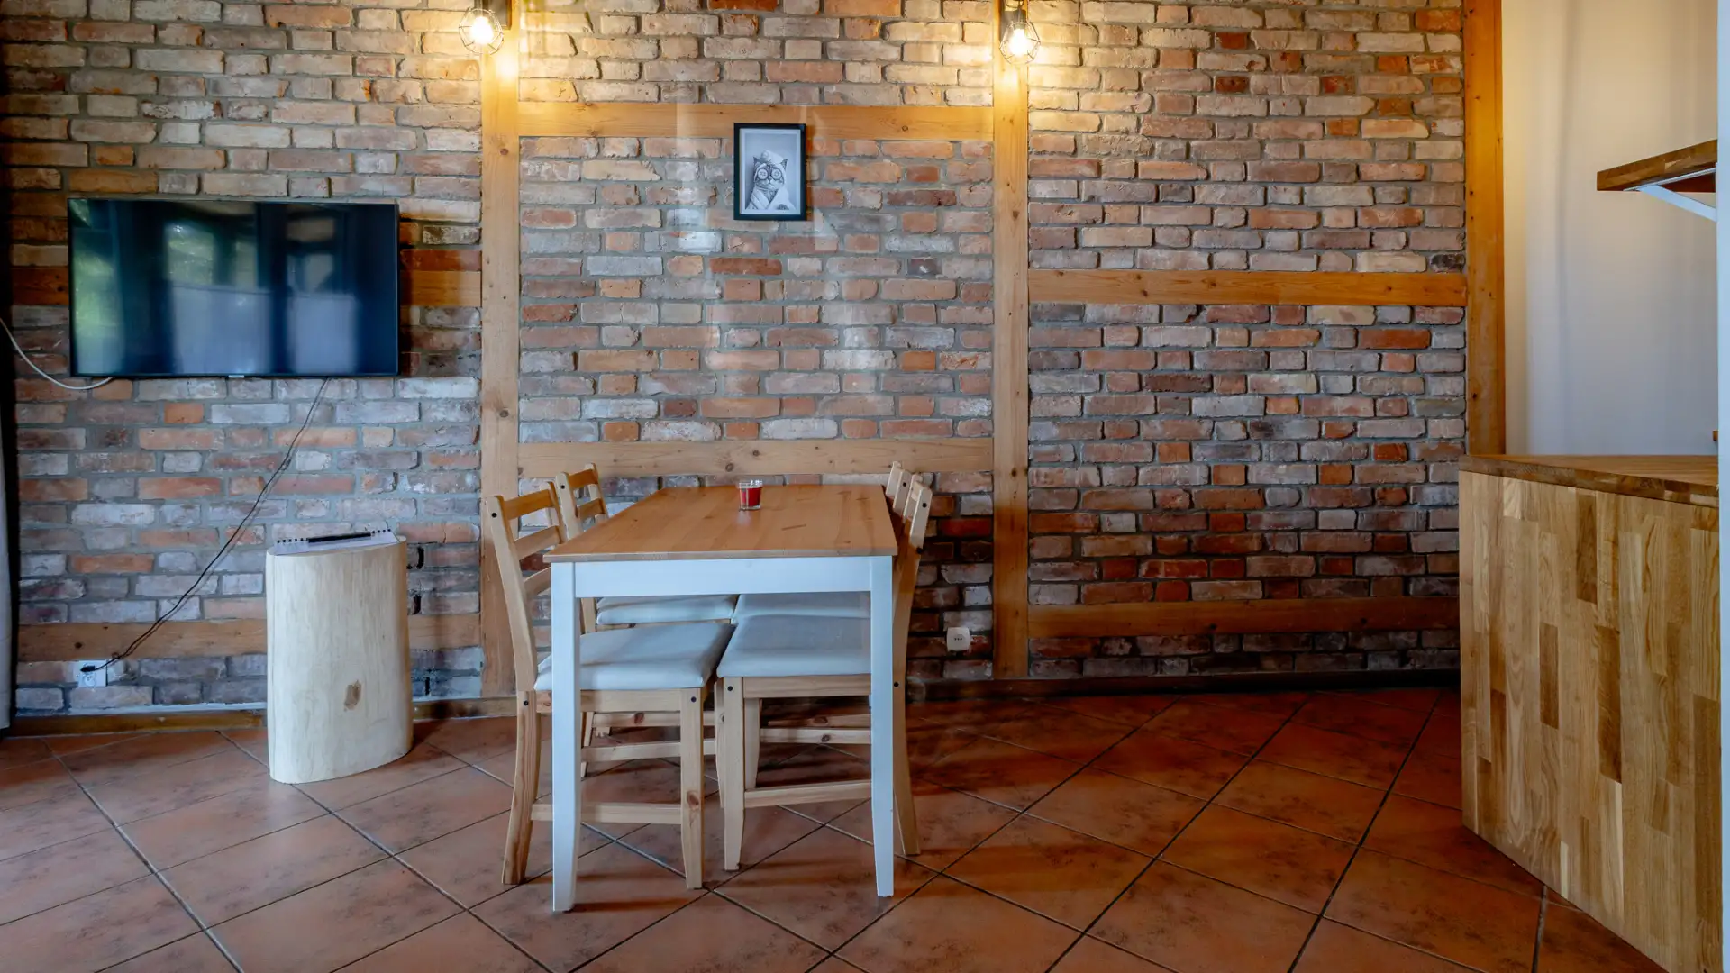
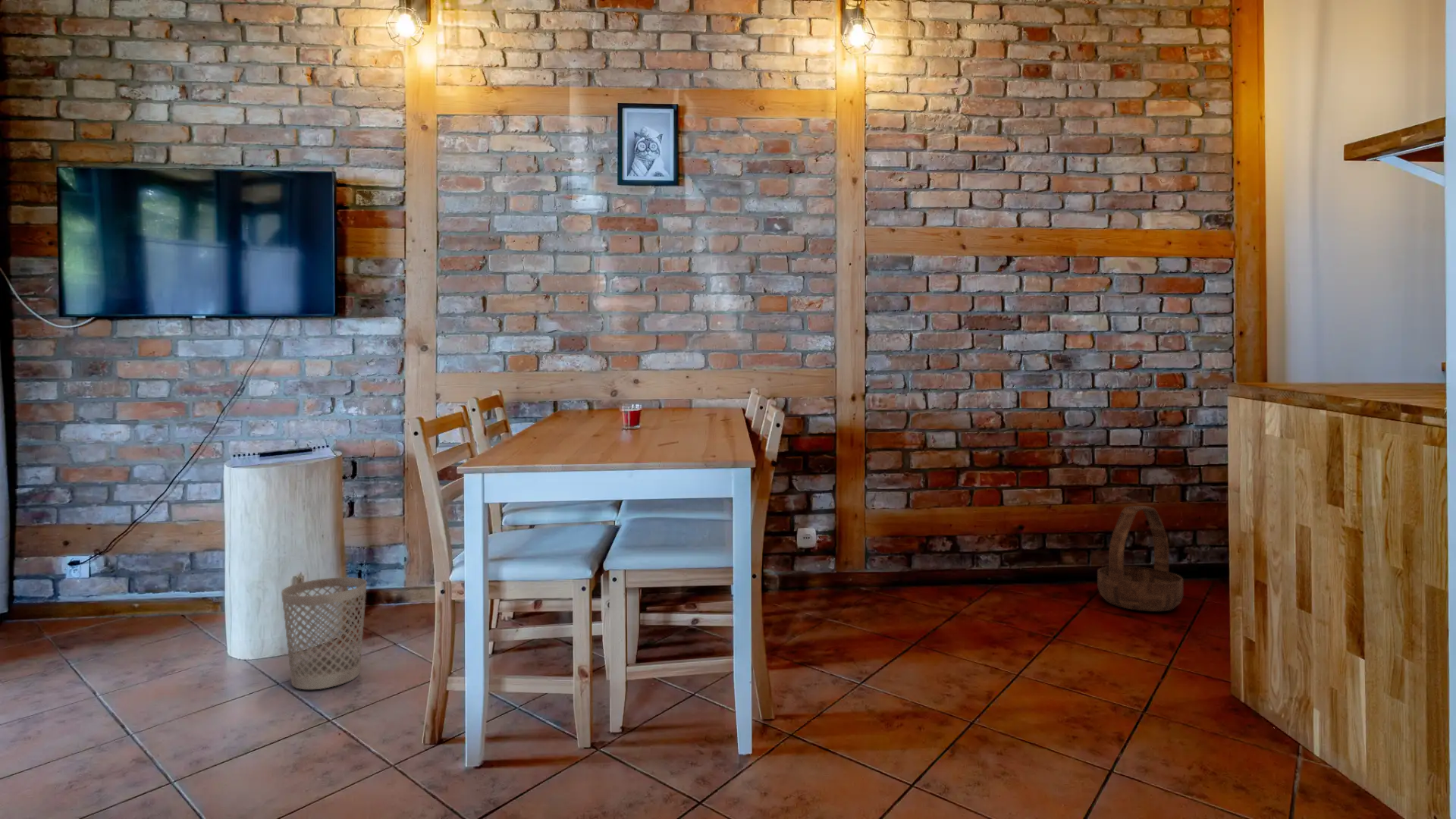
+ wastebasket (326, 632)
+ basket (1139, 567)
